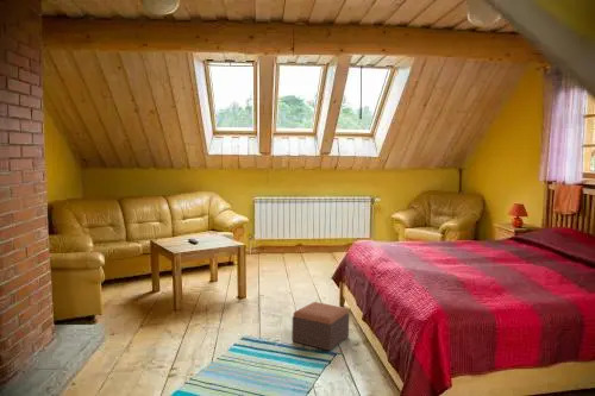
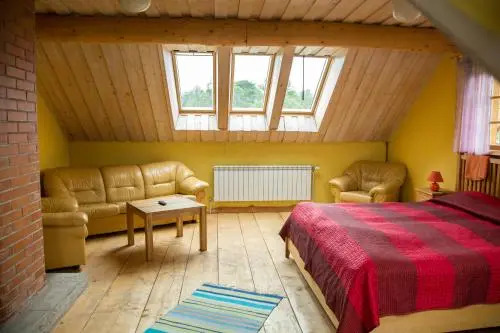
- footstool (320, 323)
